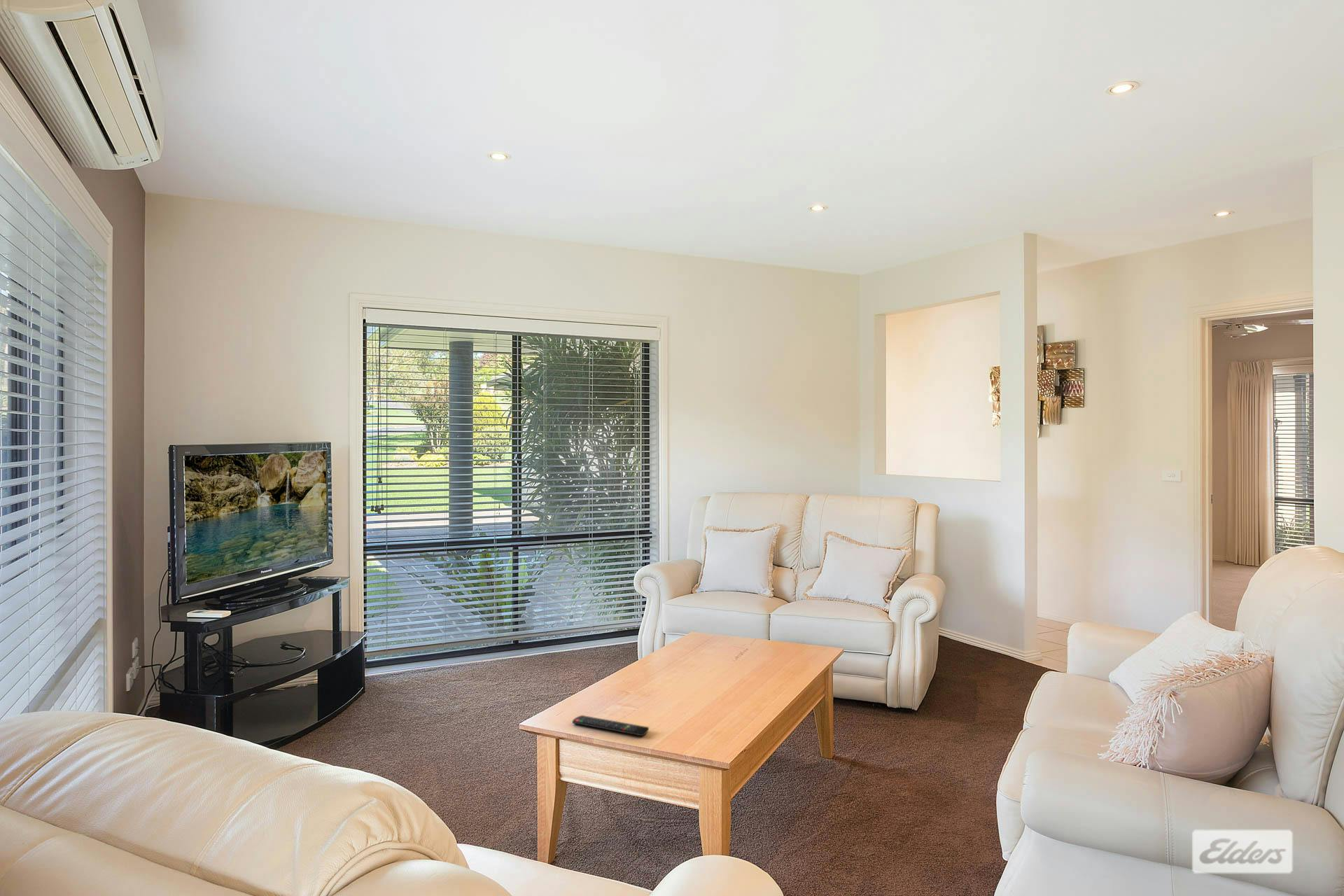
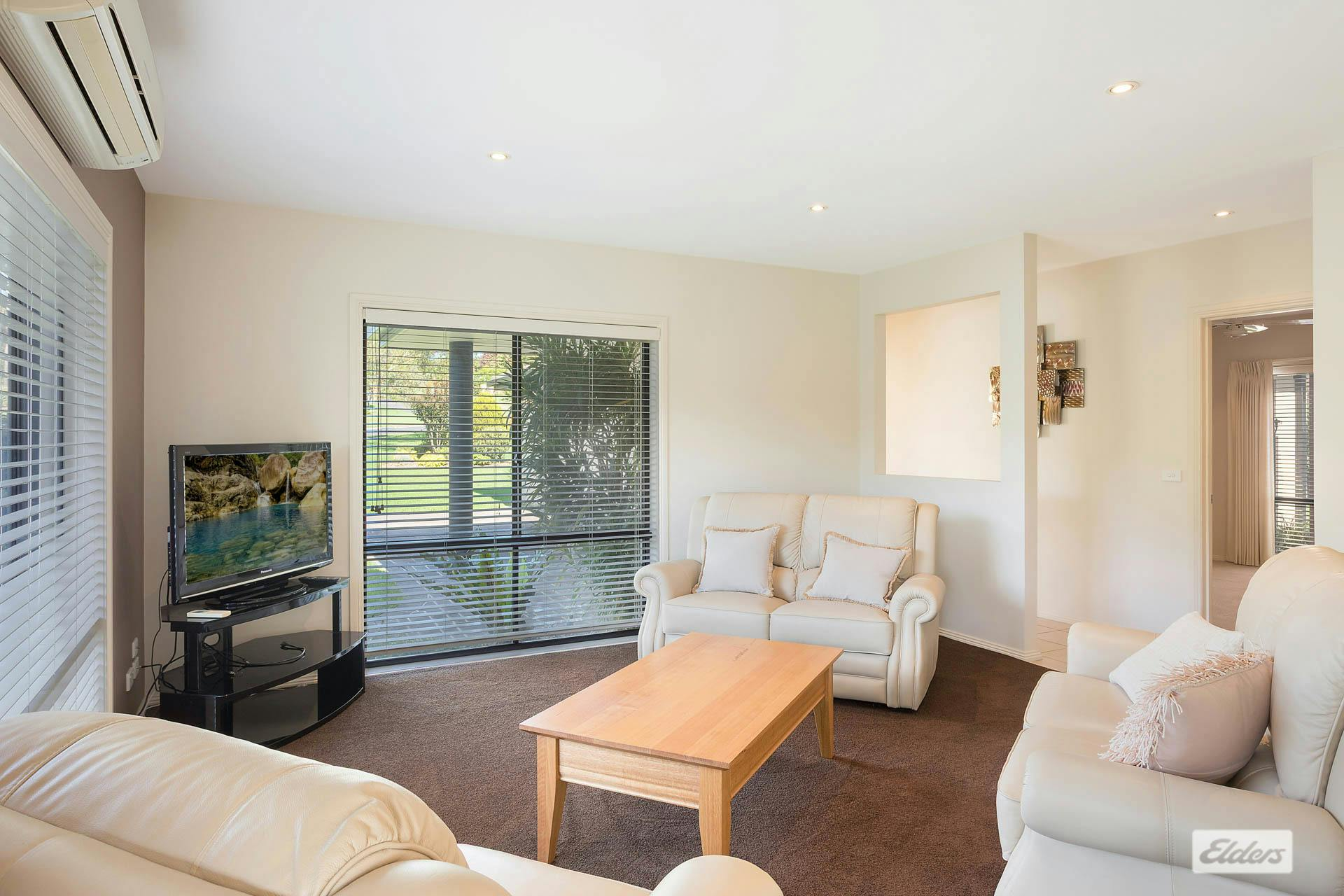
- remote control (609, 726)
